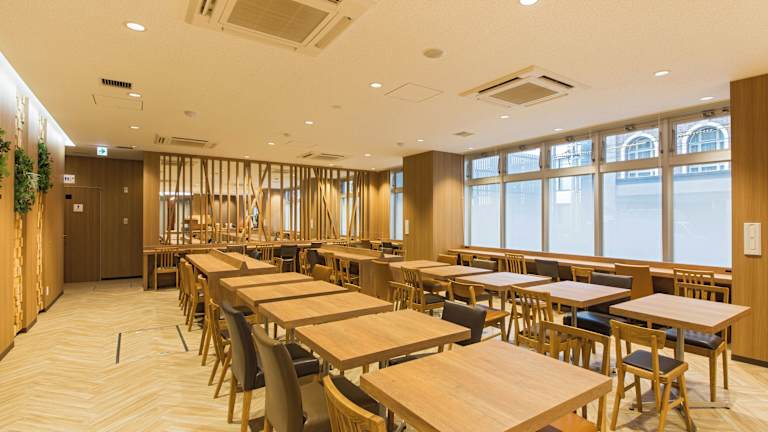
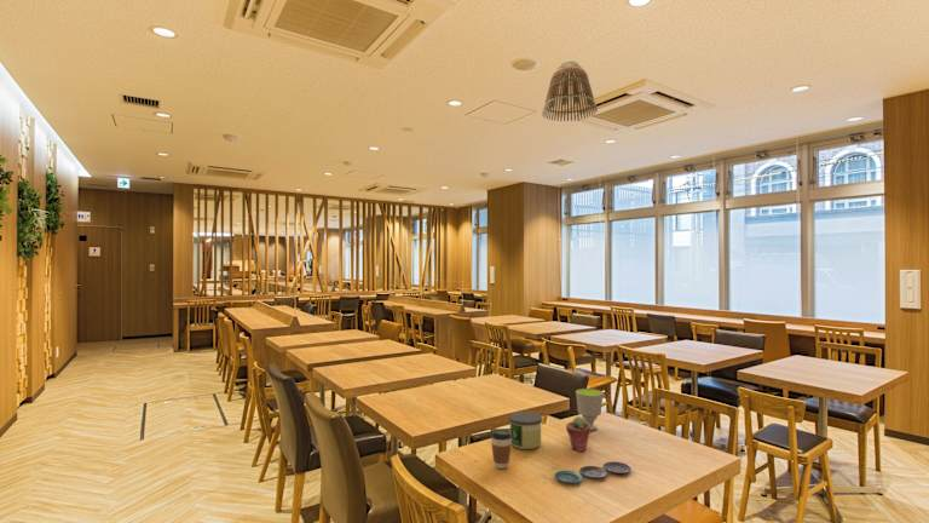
+ candle (525, 430)
+ coffee cup (501, 448)
+ plate (593, 472)
+ cup (589, 409)
+ potted succulent (578, 431)
+ lamp shade (570, 88)
